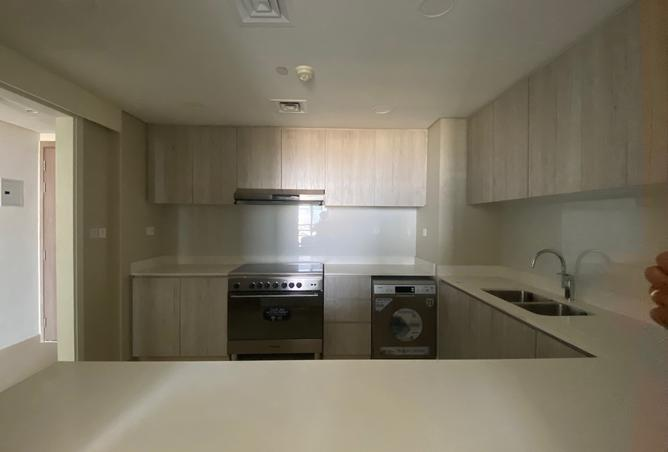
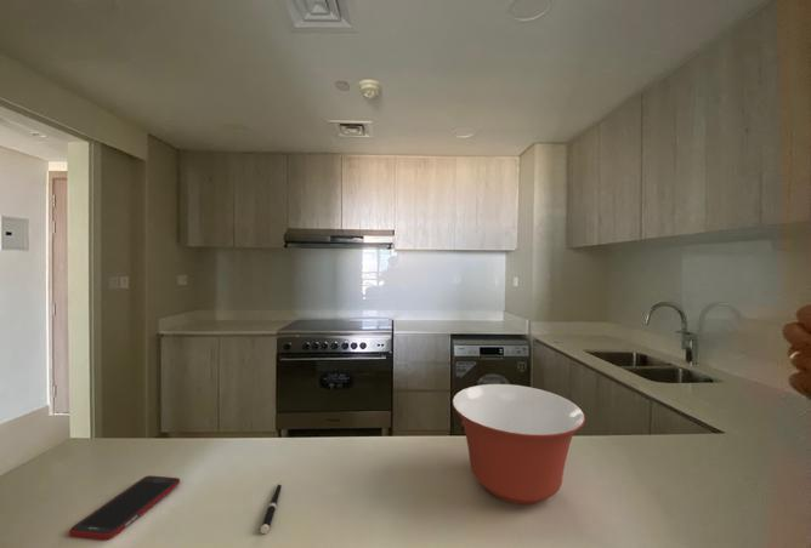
+ cell phone (130, 503)
+ mixing bowl (514, 444)
+ pen (273, 501)
